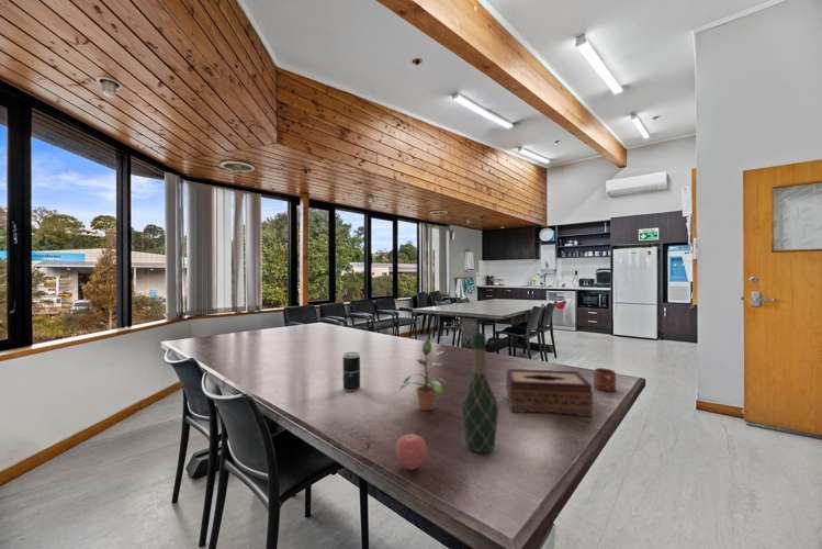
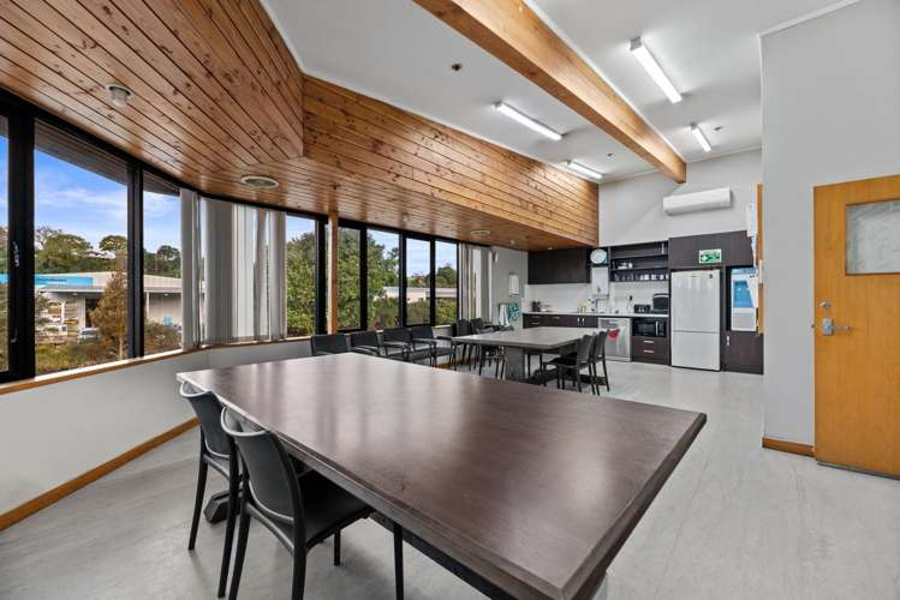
- tissue box (545, 390)
- mug (605, 380)
- wine bottle (480, 390)
- apple (410, 449)
- potted plant (421, 374)
- beverage can (351, 371)
